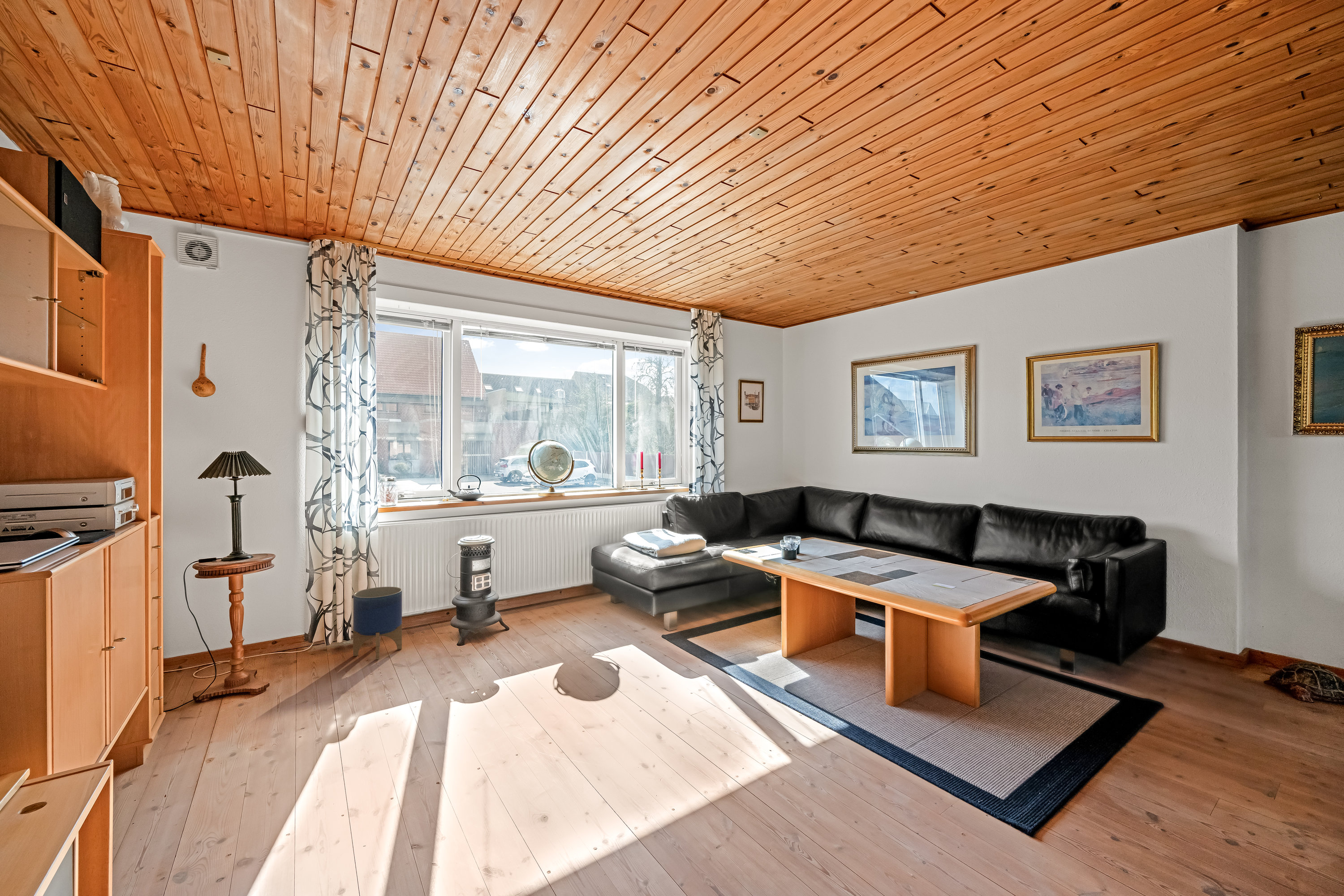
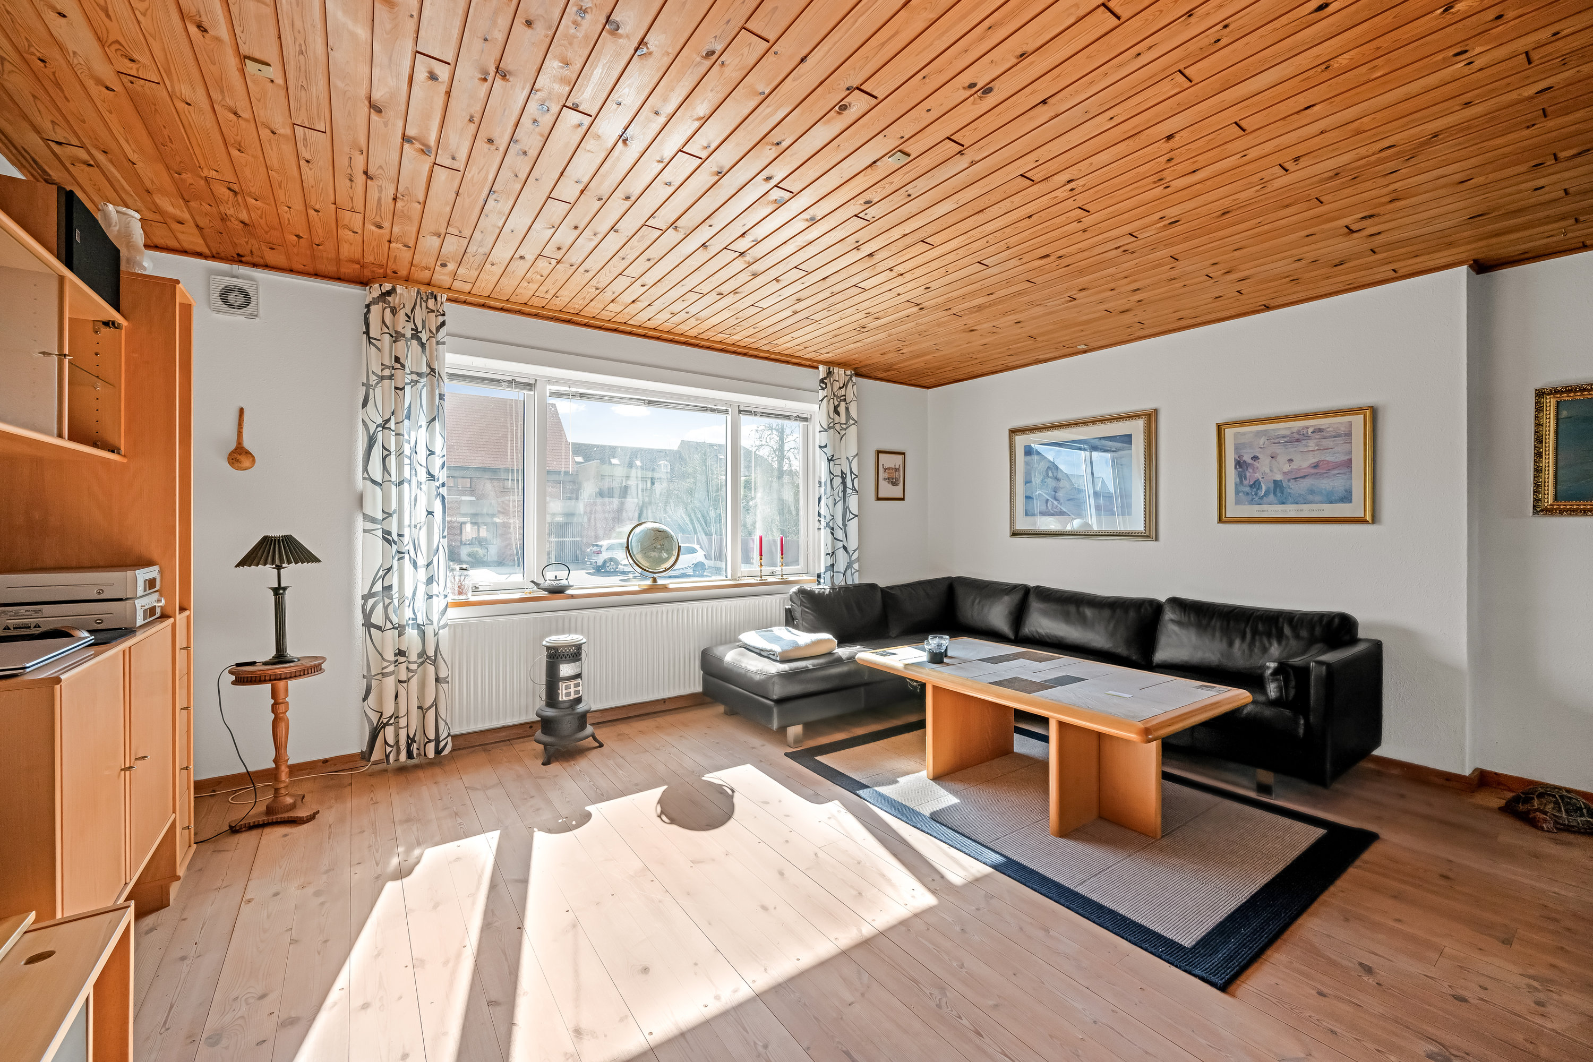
- planter (378, 622)
